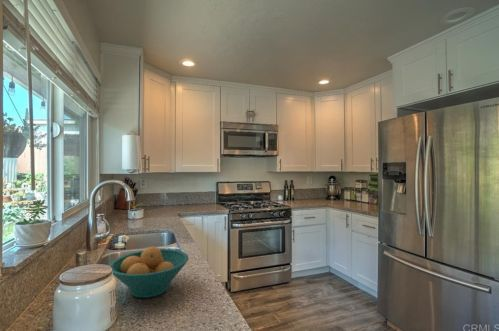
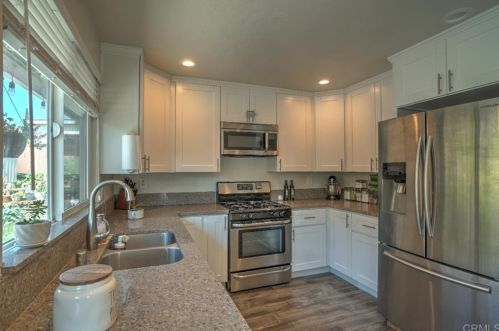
- fruit bowl (150, 268)
